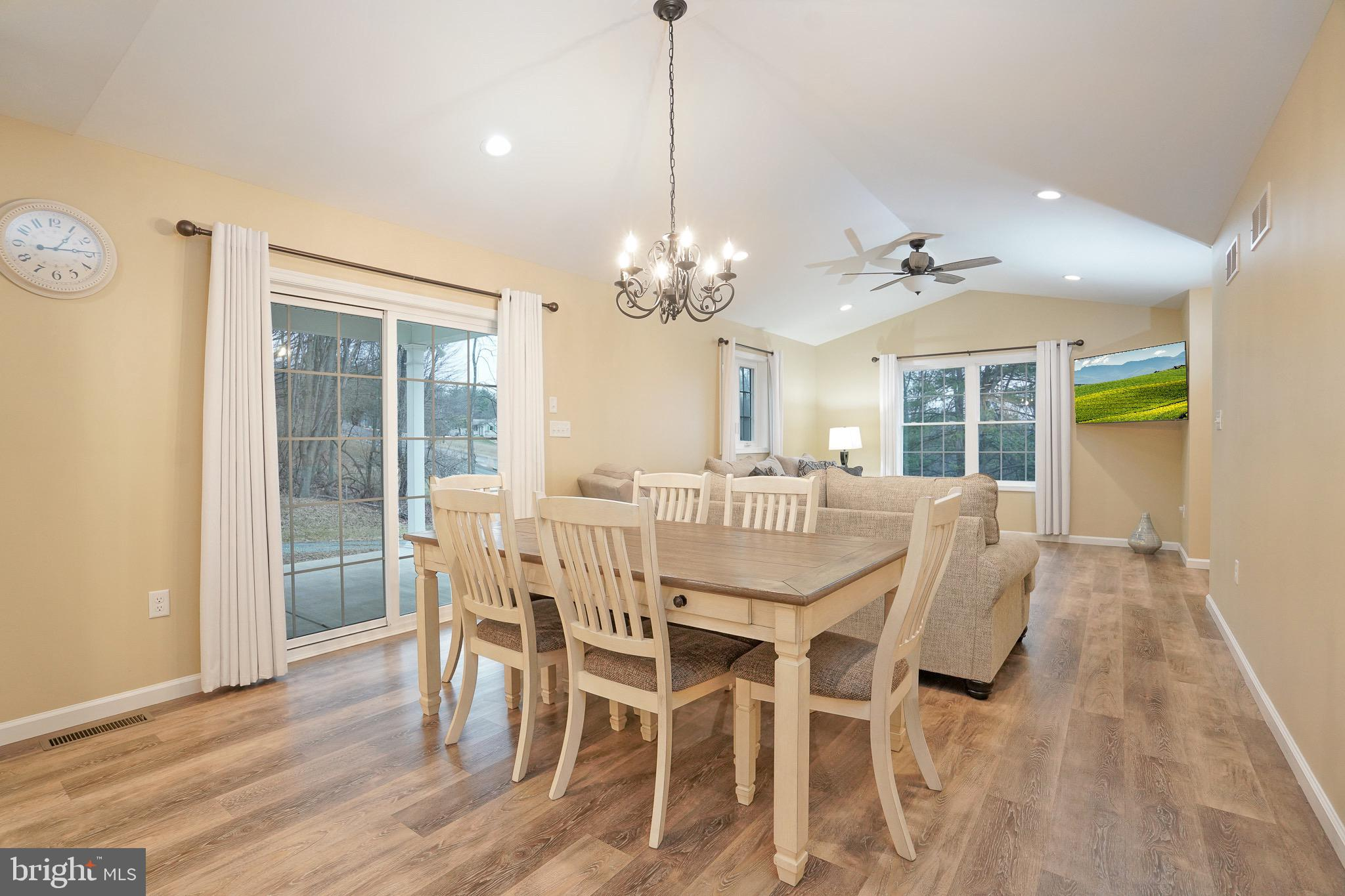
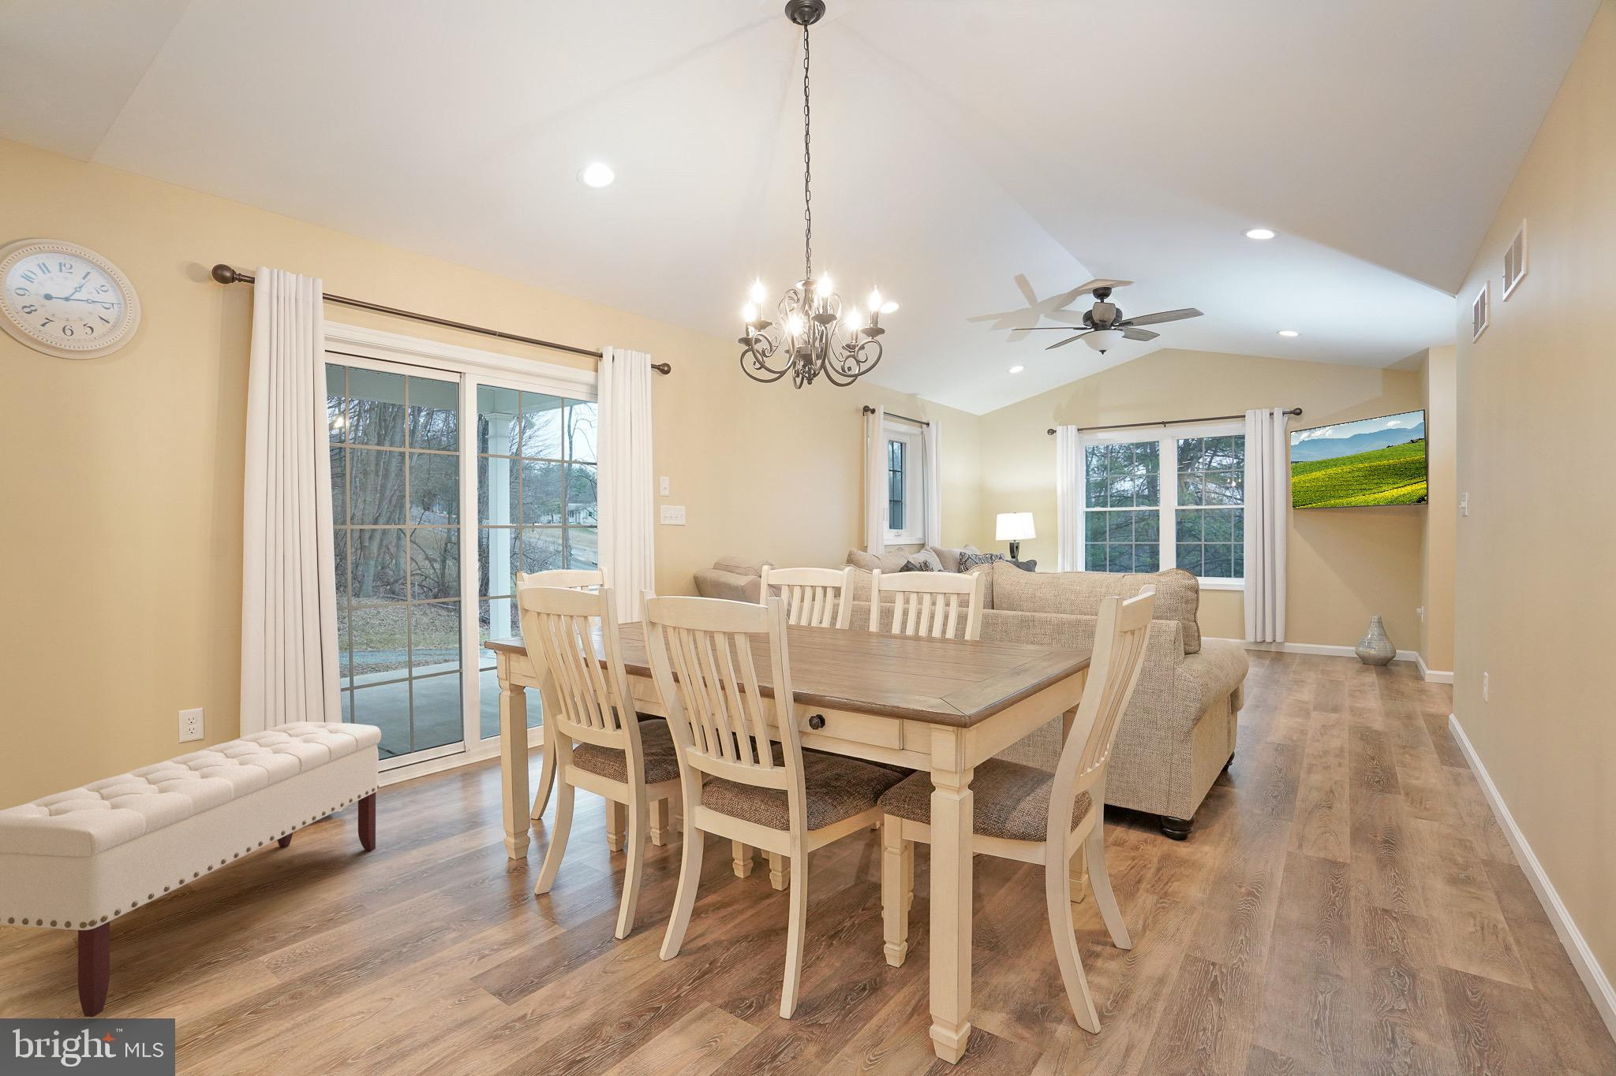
+ bench (209, 836)
